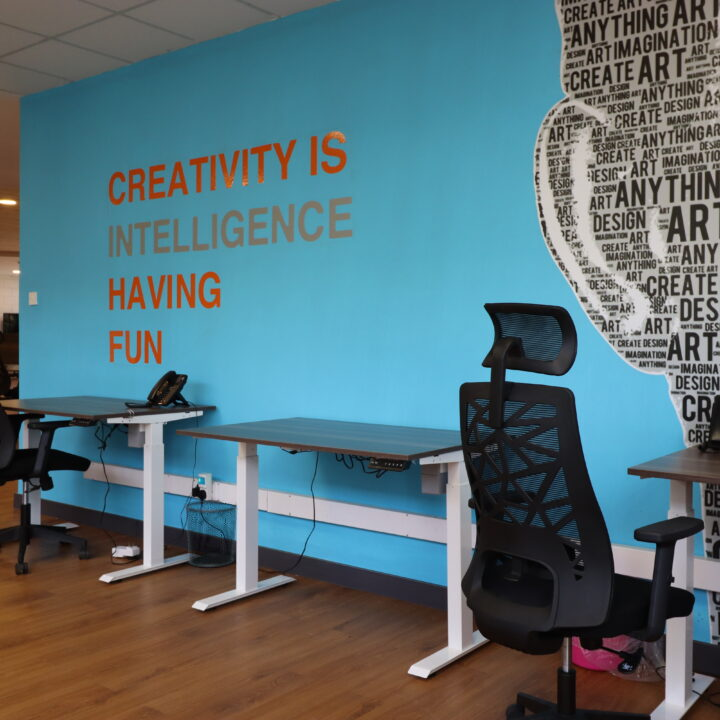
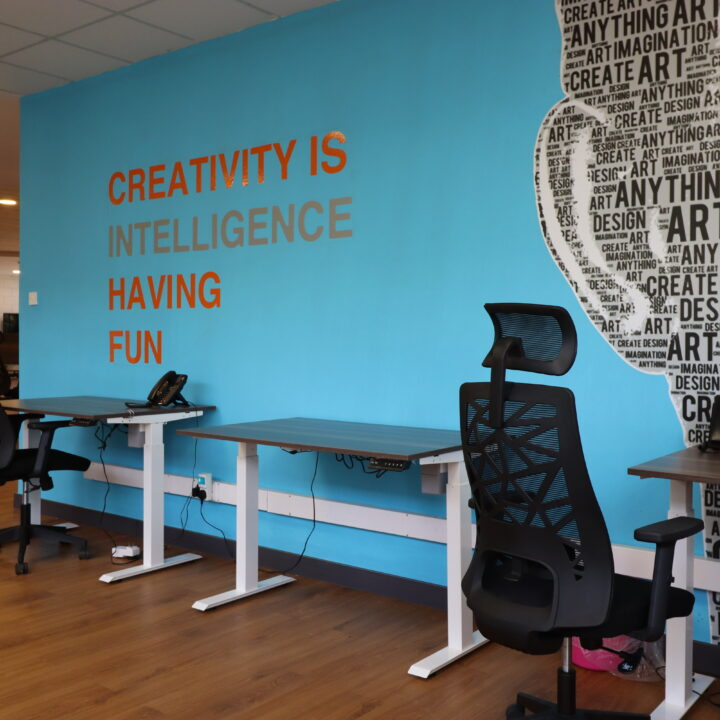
- waste bin (211, 533)
